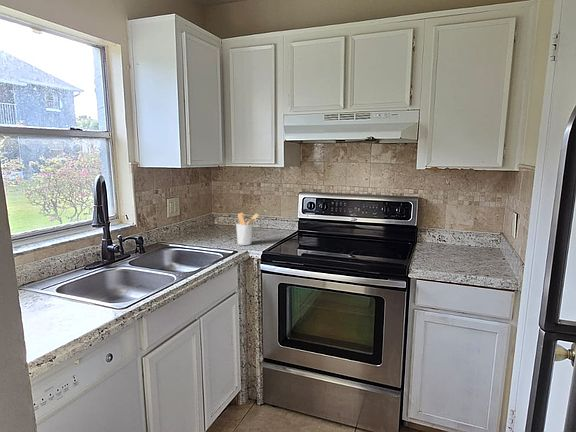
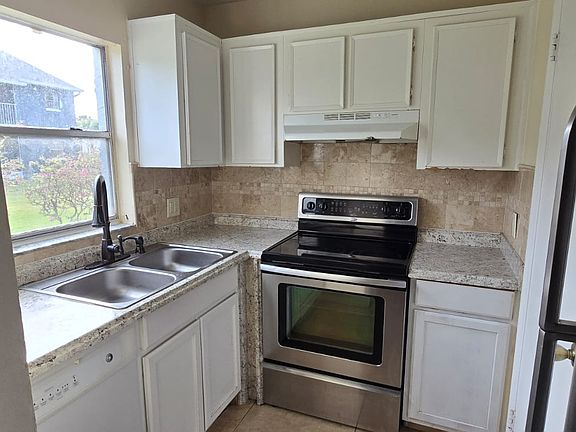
- utensil holder (248, 228)
